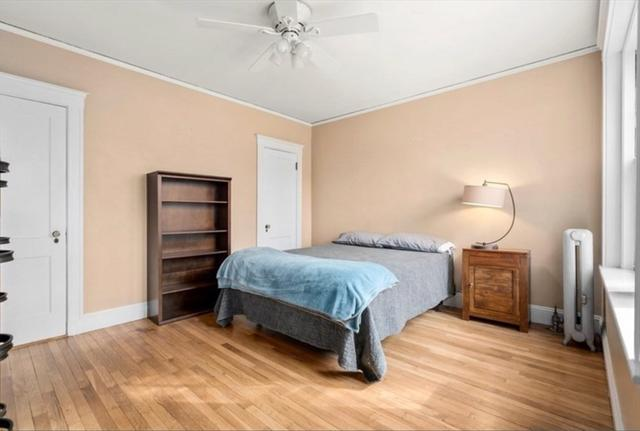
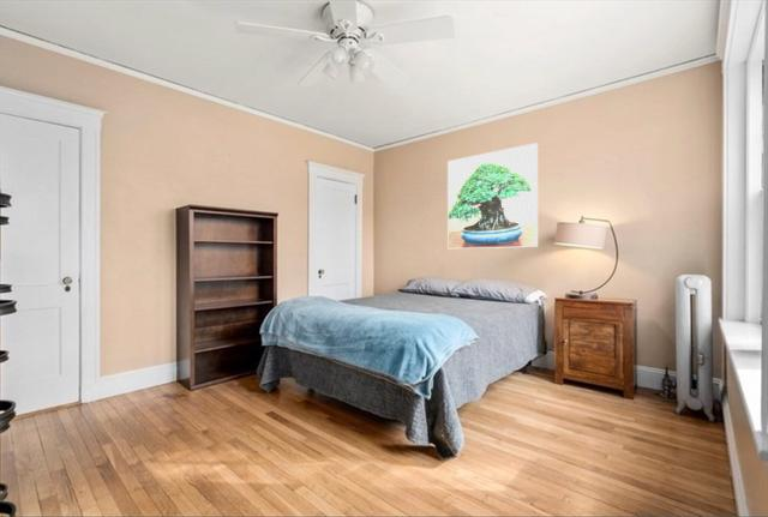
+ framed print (488, 200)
